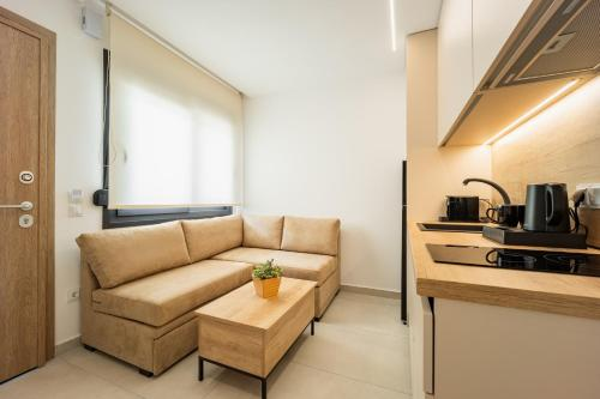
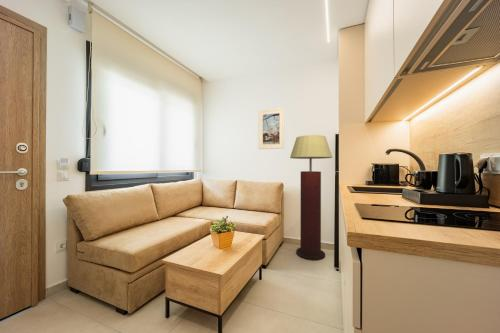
+ floor lamp (310, 195)
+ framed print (271, 129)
